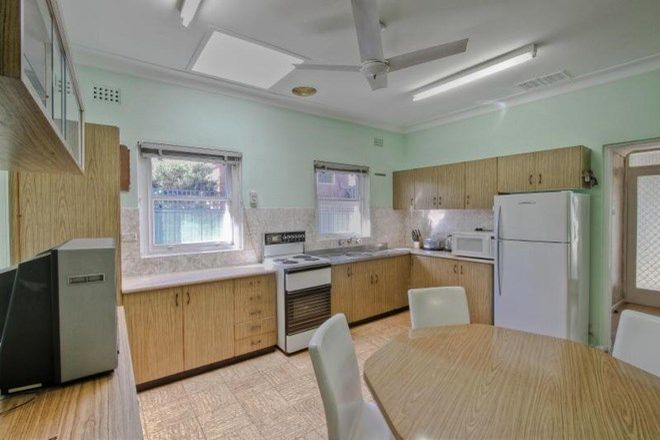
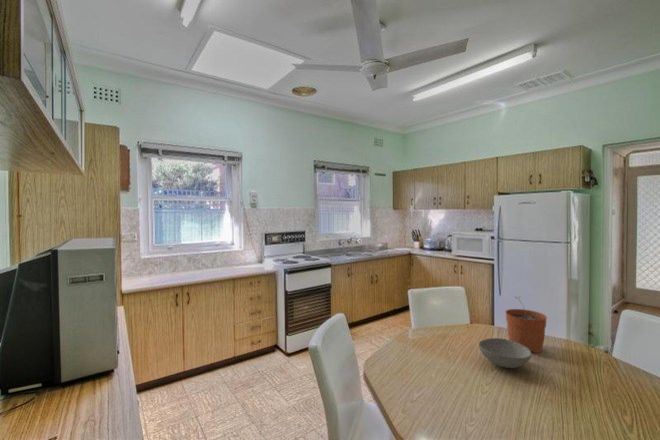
+ plant pot (525, 322)
+ bowl (504, 355)
